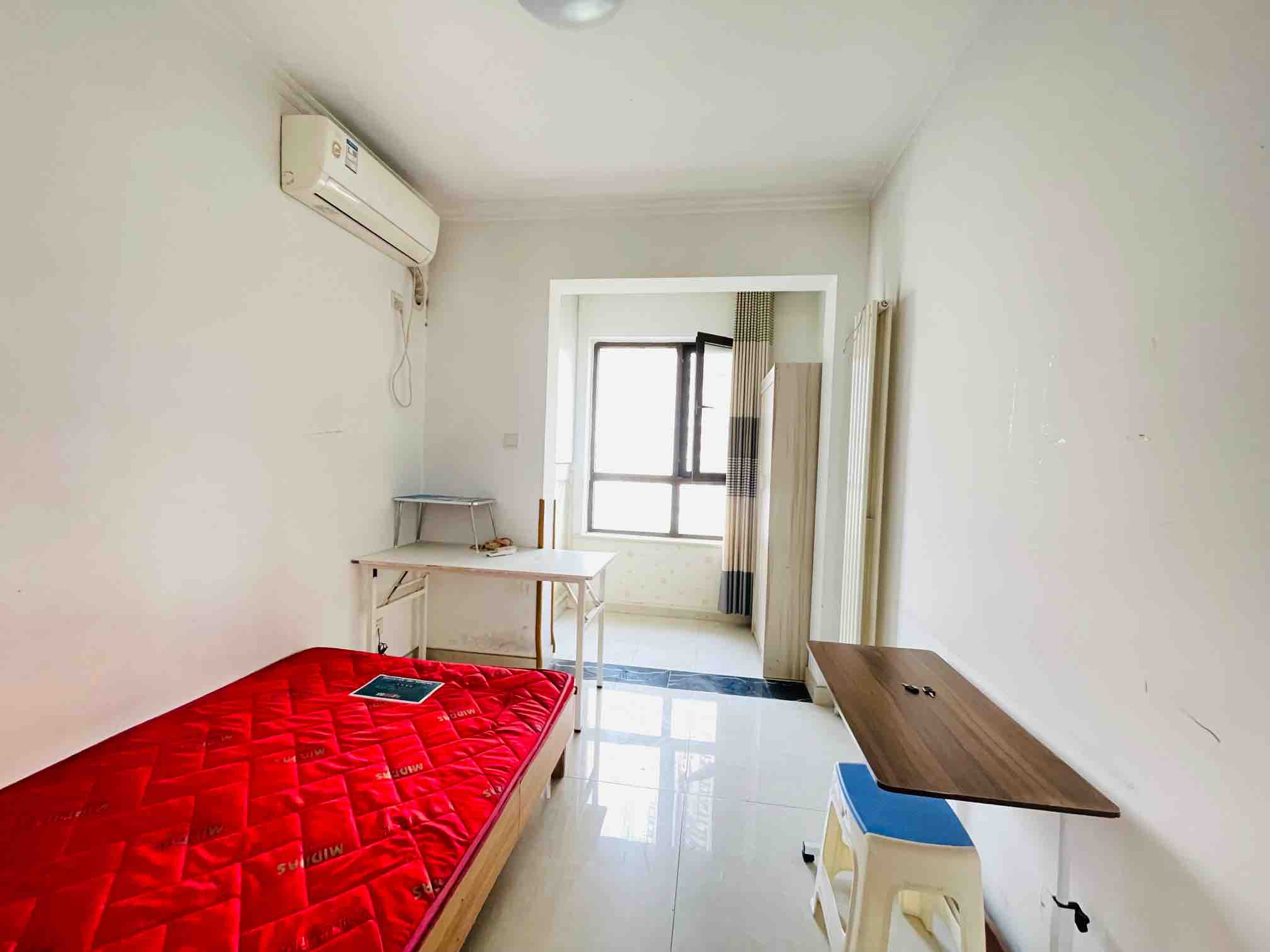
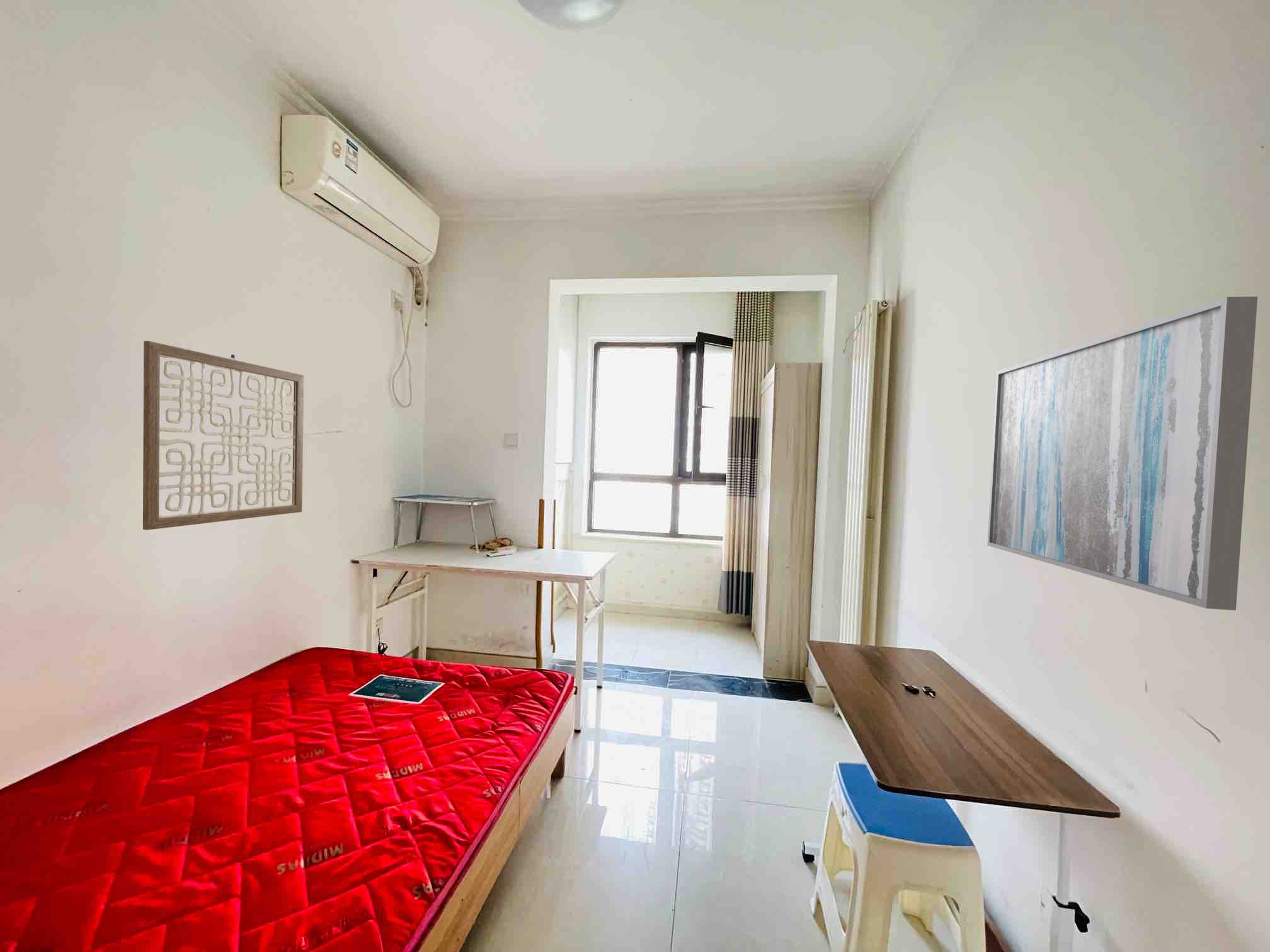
+ wall art (236, 436)
+ wall art (1083, 457)
